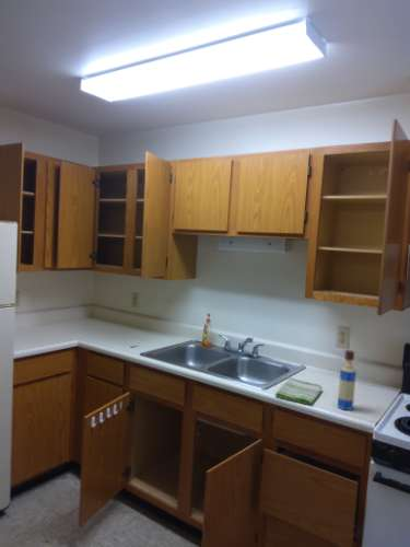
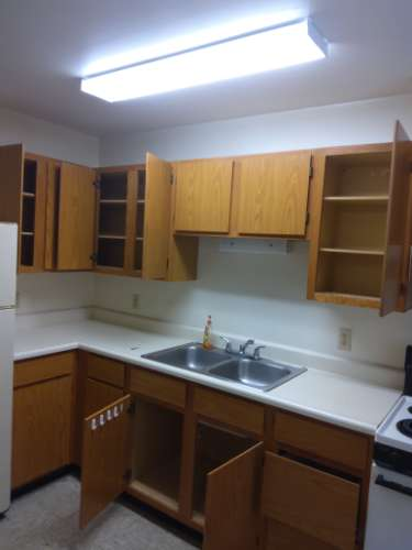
- dish towel (298, 389)
- tequila bottle (347, 379)
